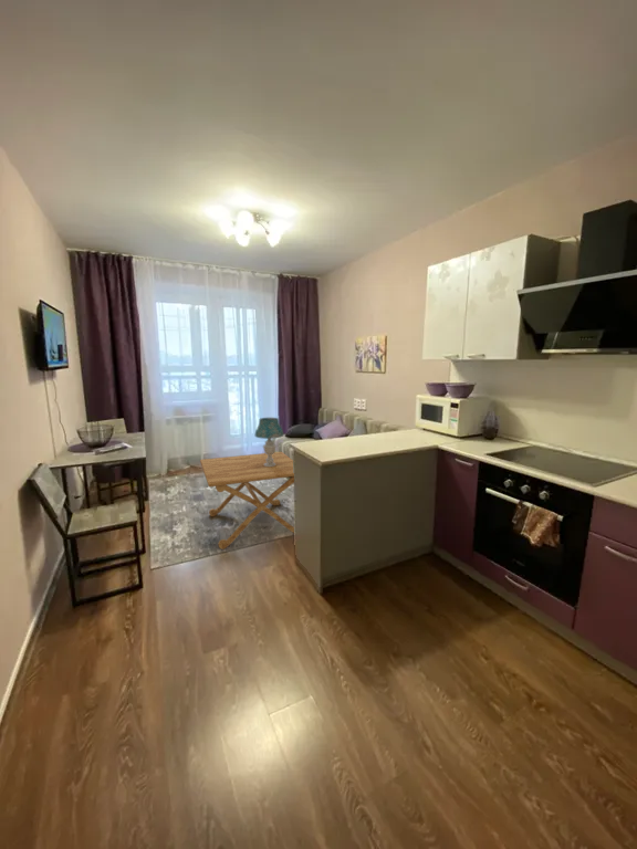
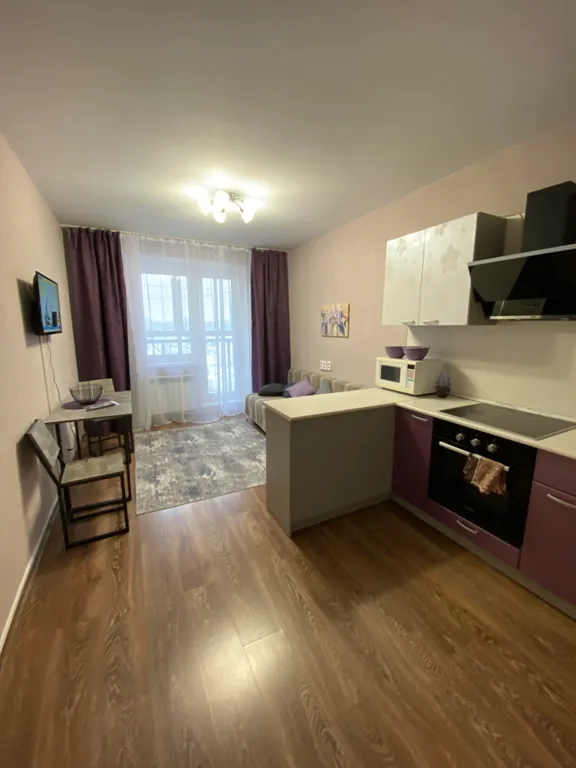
- side table (251, 494)
- table lamp (269, 441)
